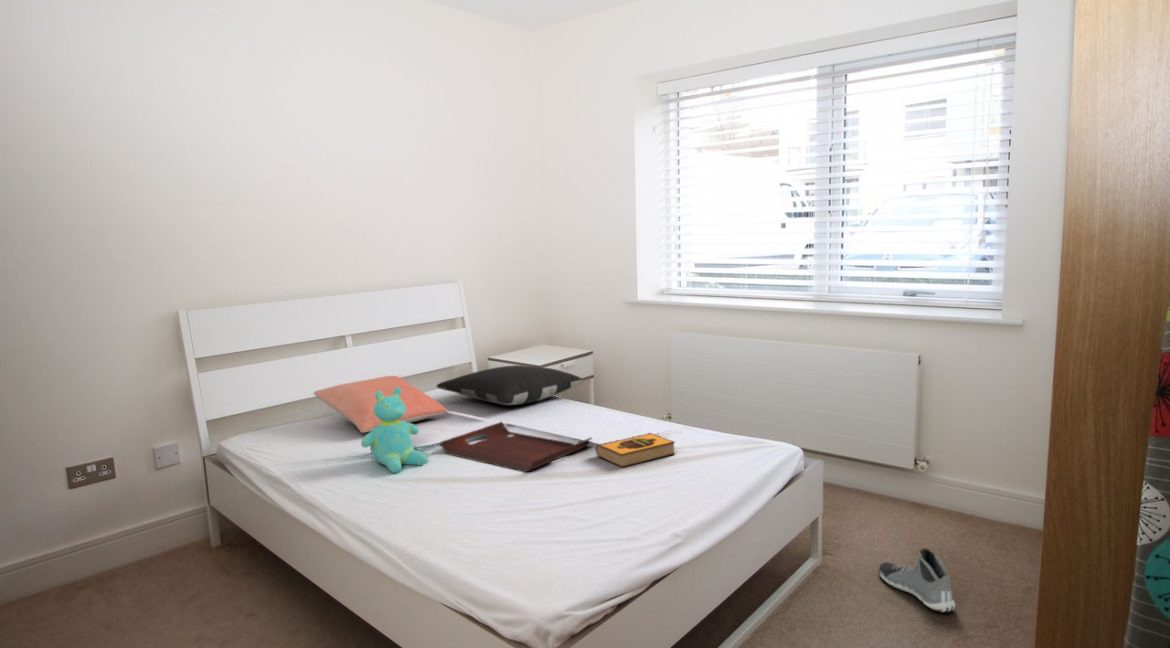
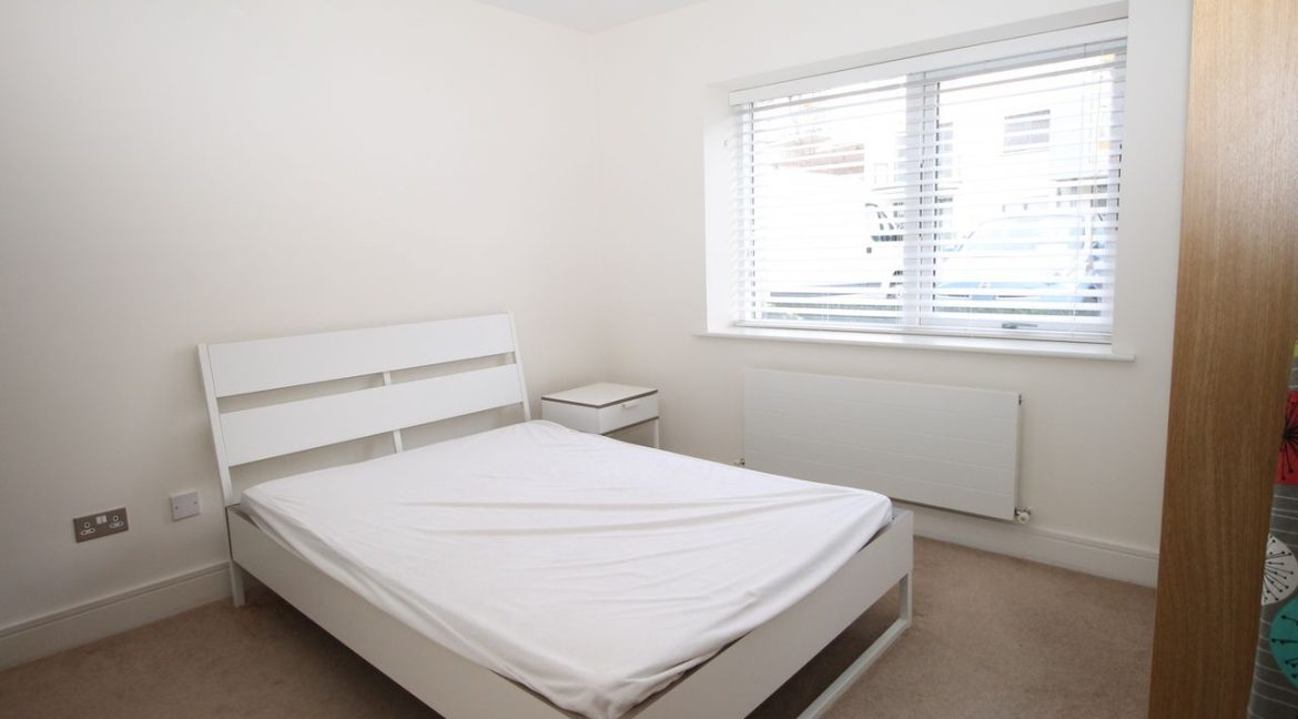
- pillow (377, 400)
- sneaker (916, 568)
- teddy bear (396, 428)
- serving tray (516, 444)
- hardback book (635, 448)
- pillow (509, 382)
